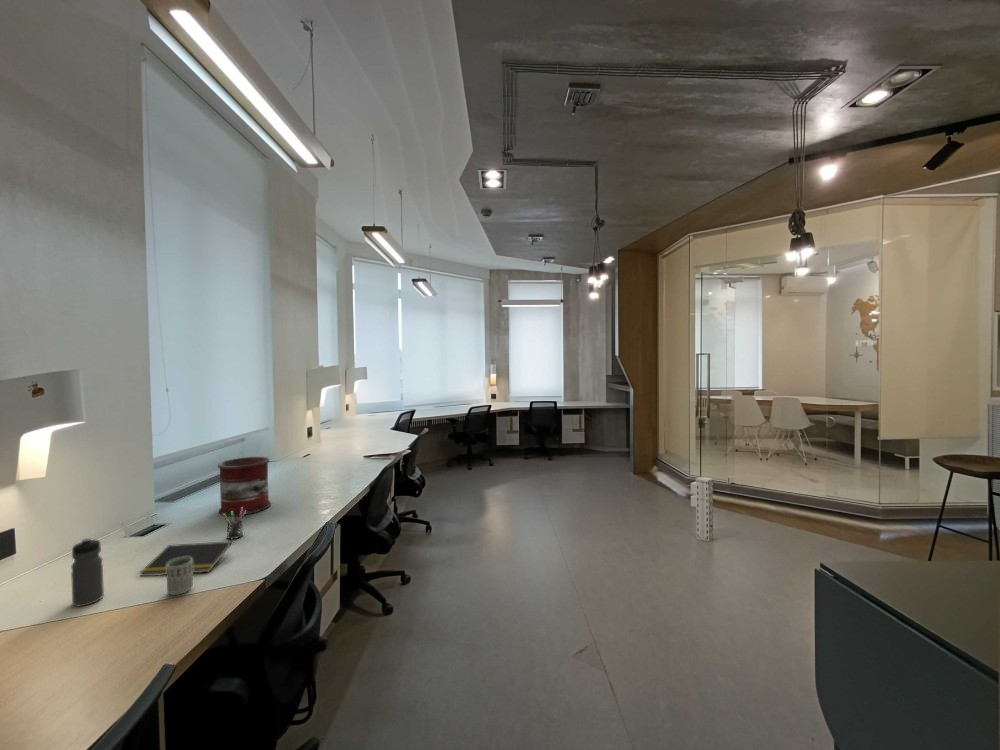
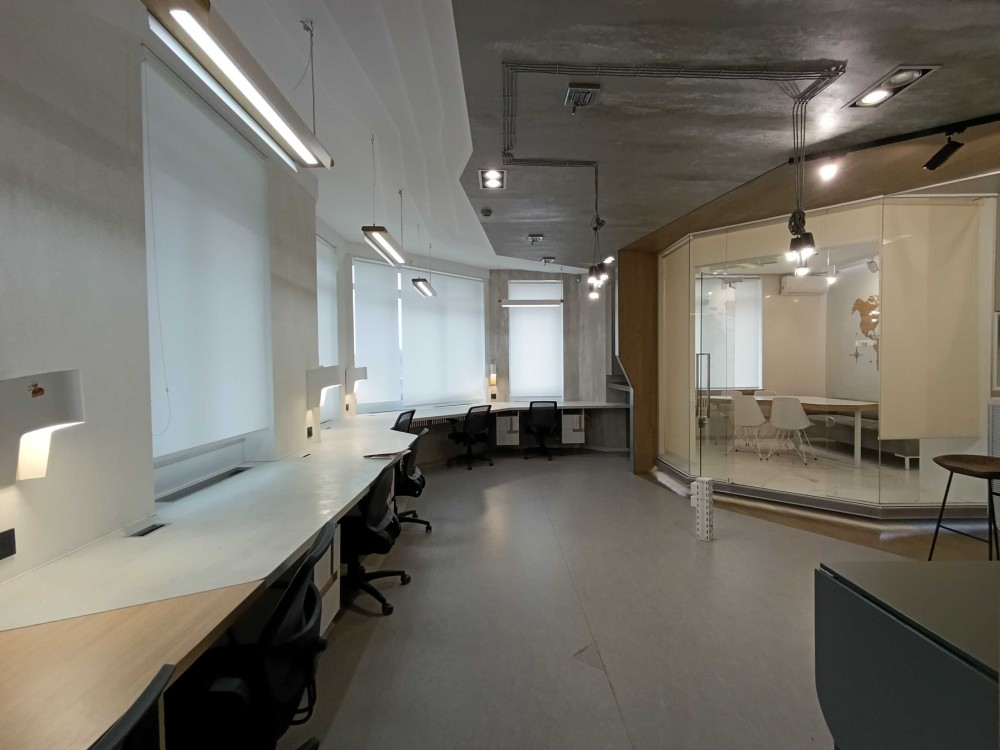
- notepad (188, 556)
- cup (180, 576)
- water bottle (87, 569)
- plant pot (244, 484)
- pen holder (235, 522)
